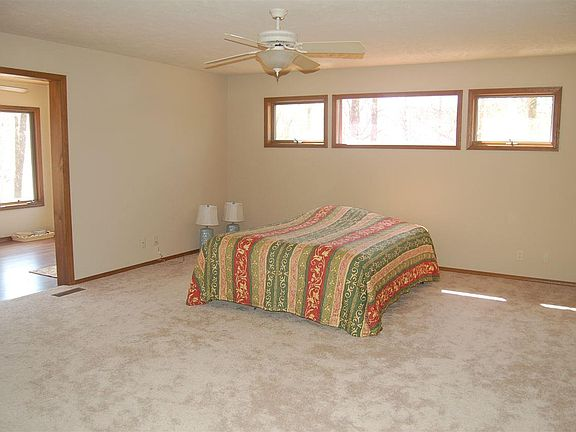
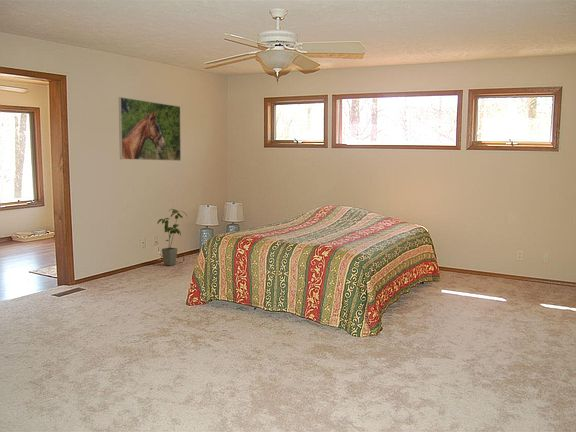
+ house plant (173, 235)
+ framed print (151, 131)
